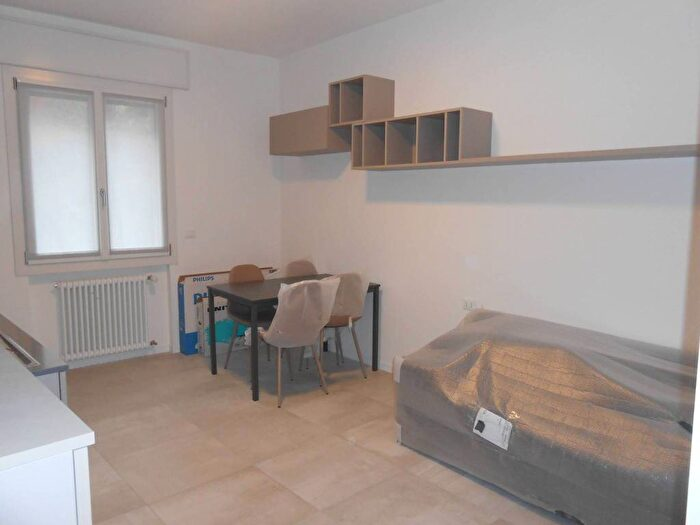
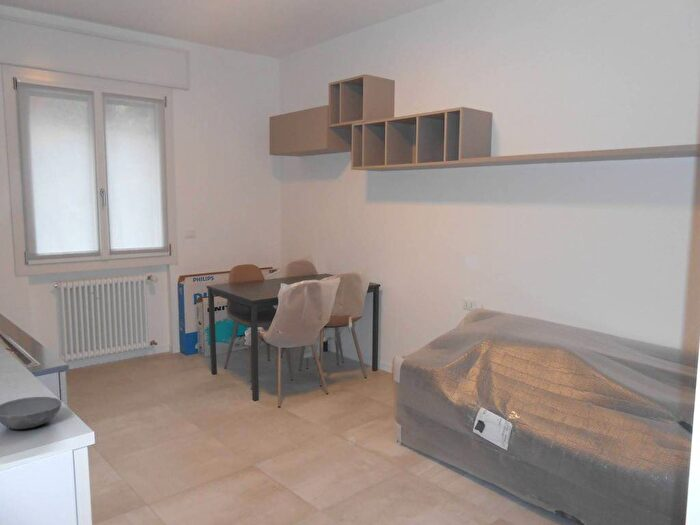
+ bowl (28, 414)
